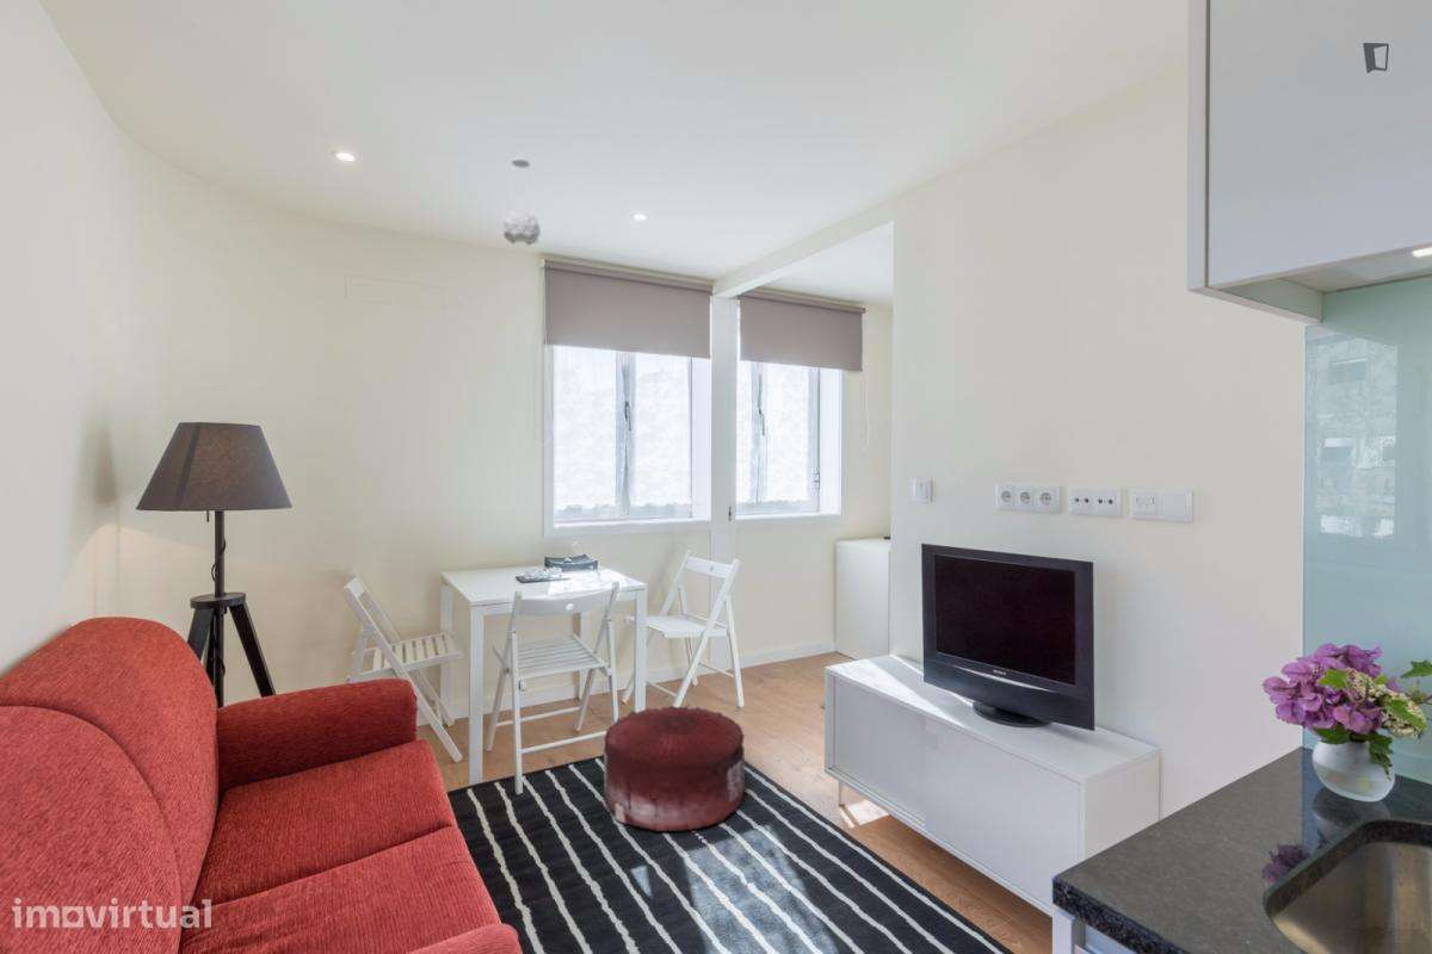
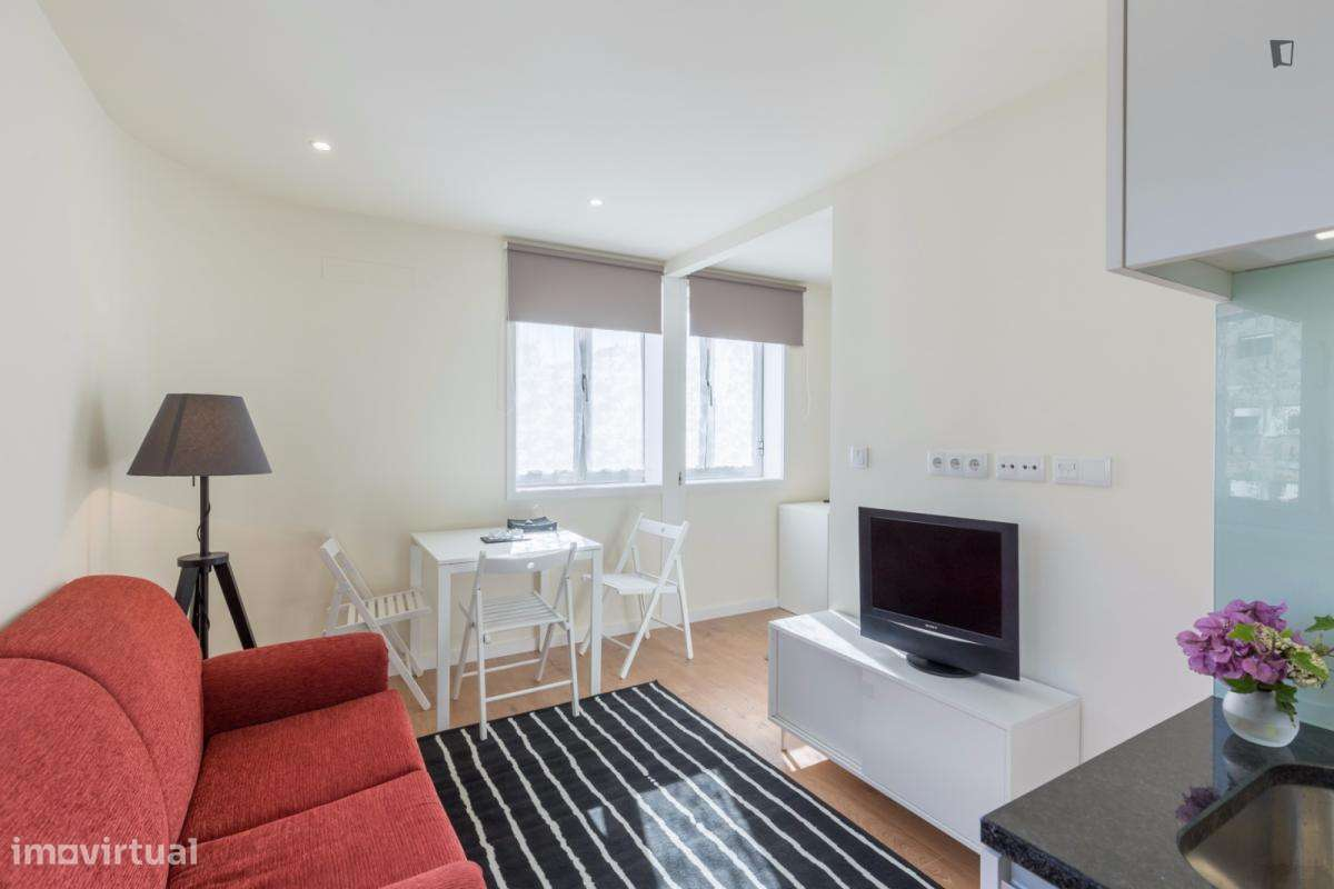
- pendant light (520, 200)
- pouf (674, 758)
